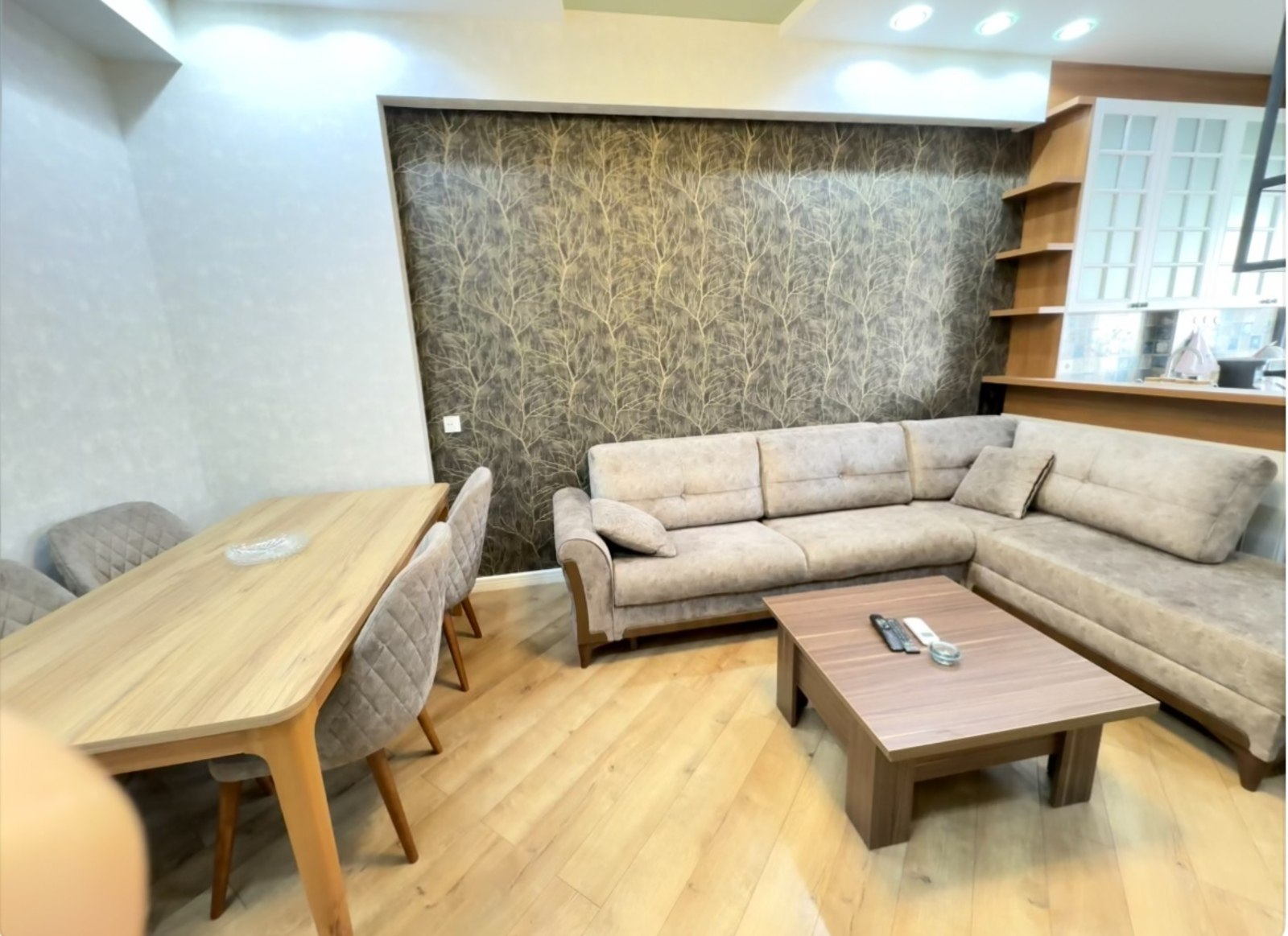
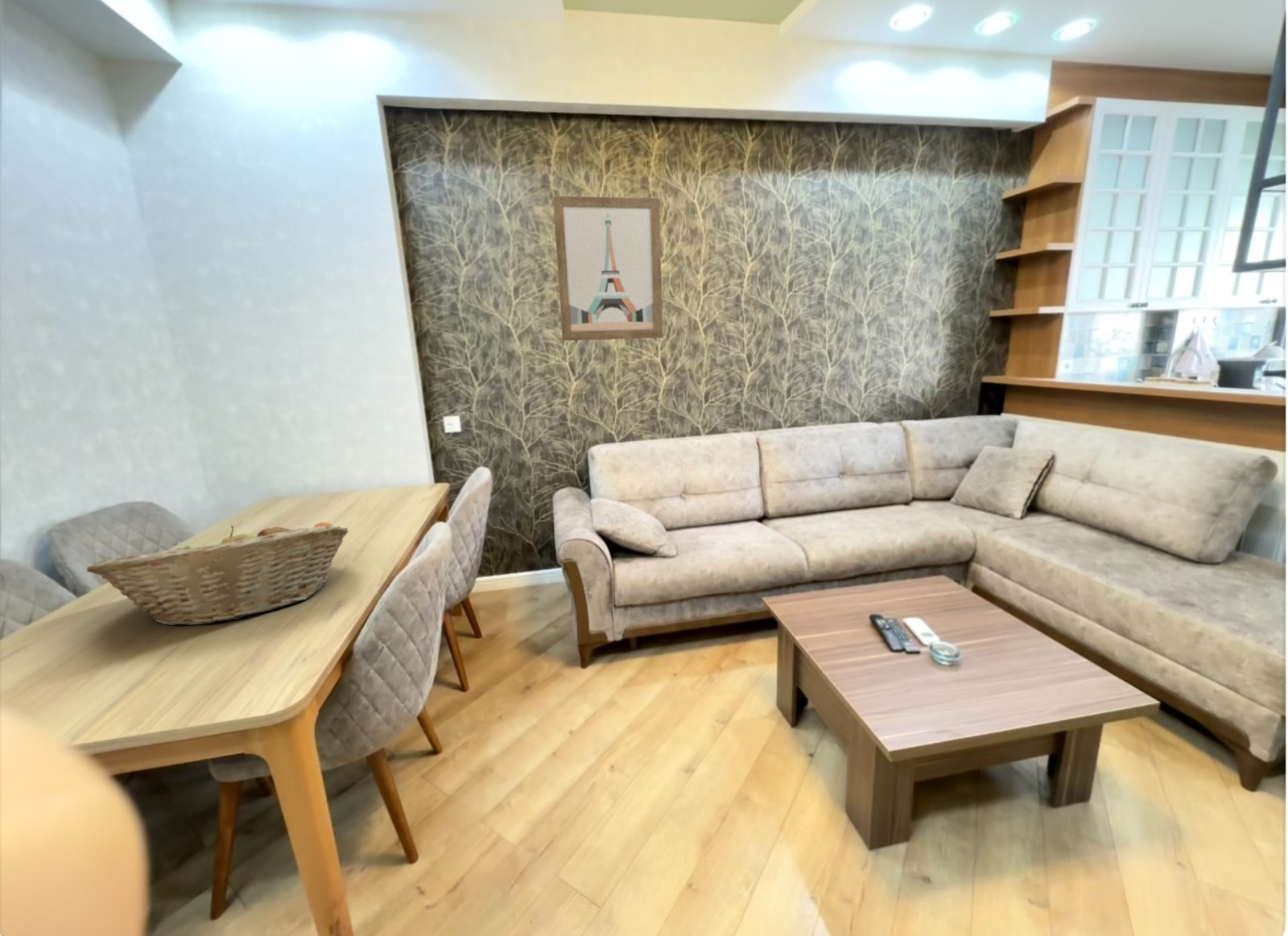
+ wall art (610, 270)
+ fruit basket (235, 562)
